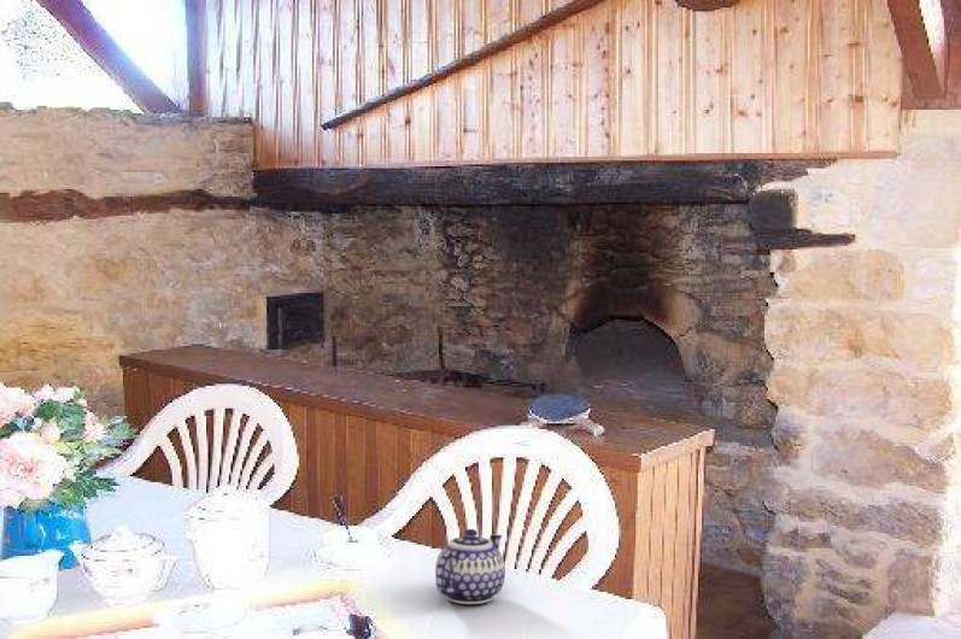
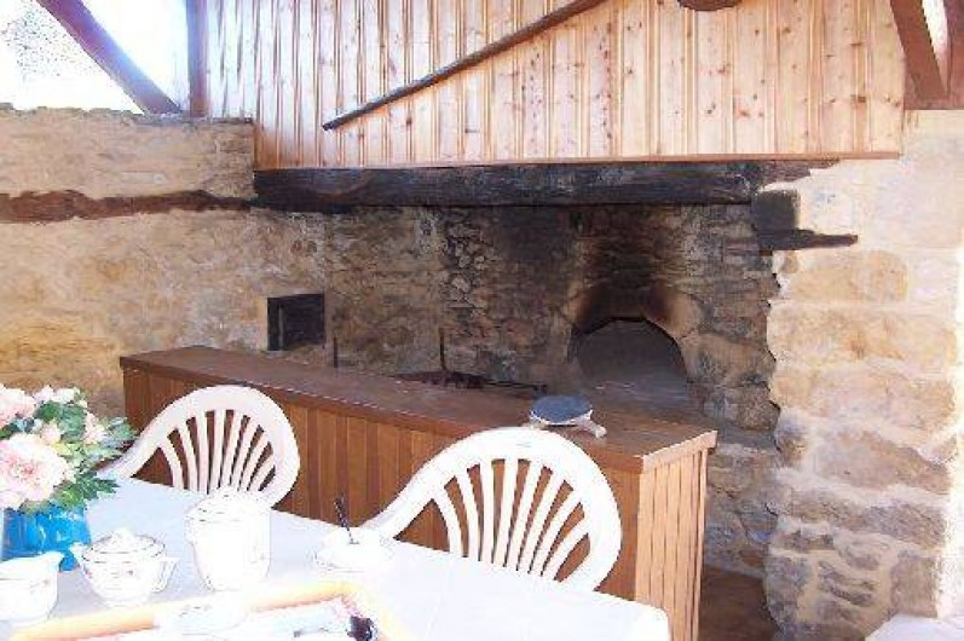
- teapot (470, 563)
